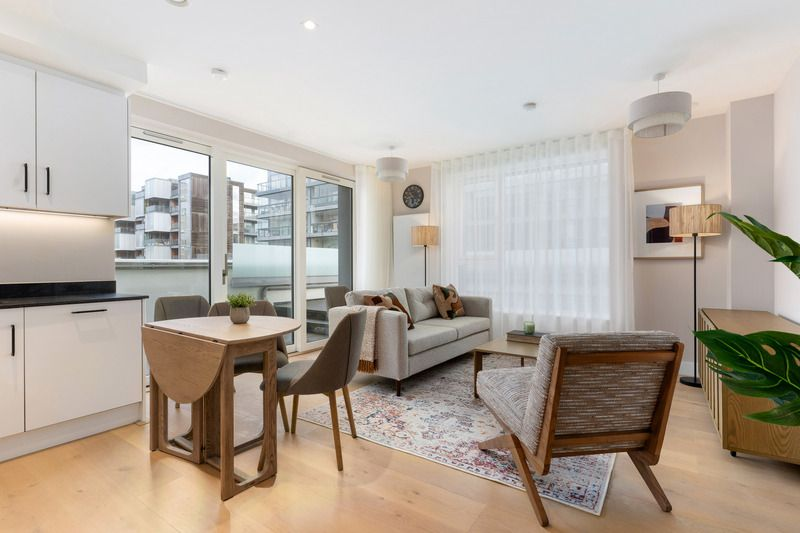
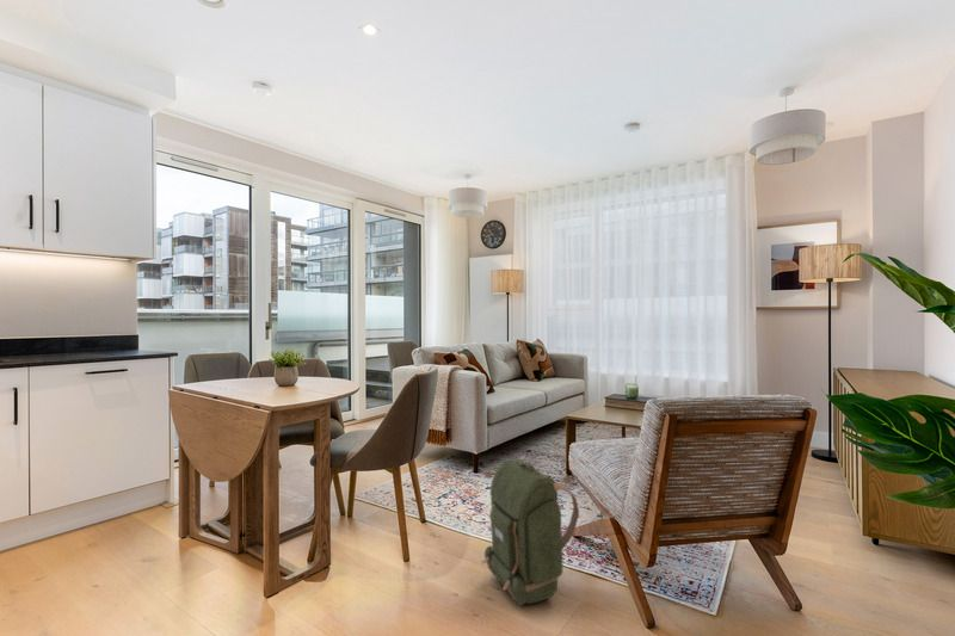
+ backpack (530, 523)
